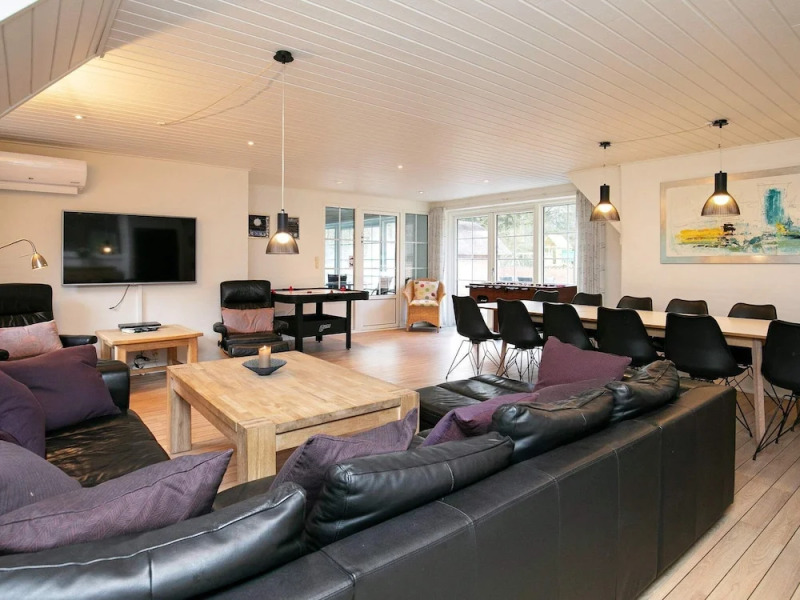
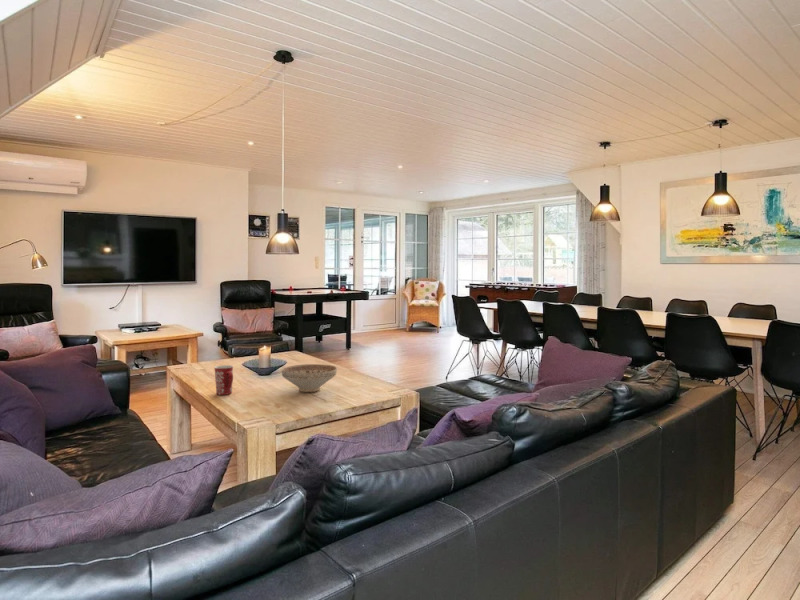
+ decorative bowl (309, 379)
+ mug (225, 380)
